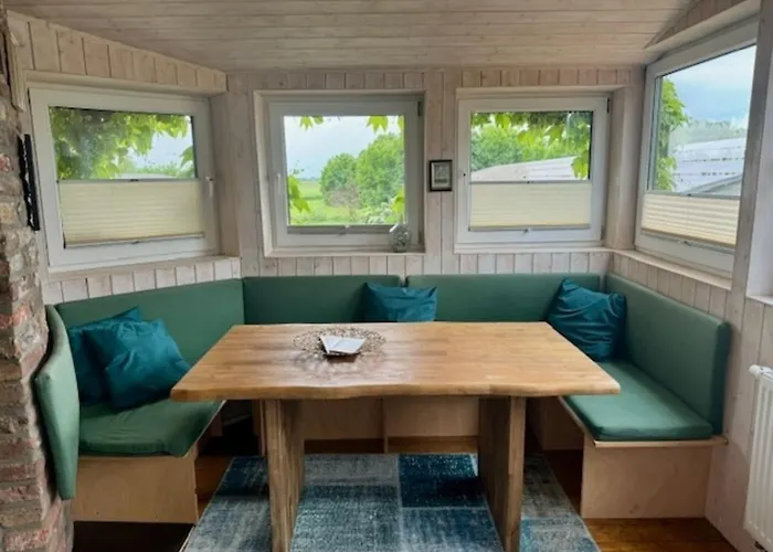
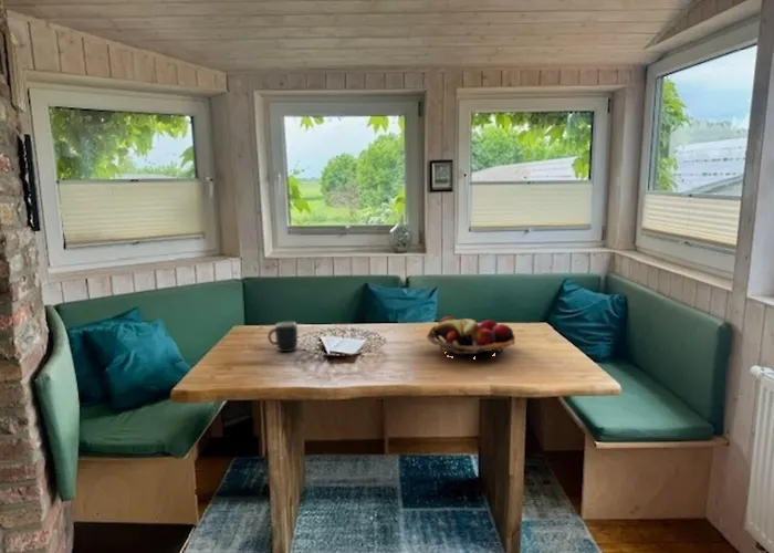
+ fruit basket (470, 334)
+ mug (282, 336)
